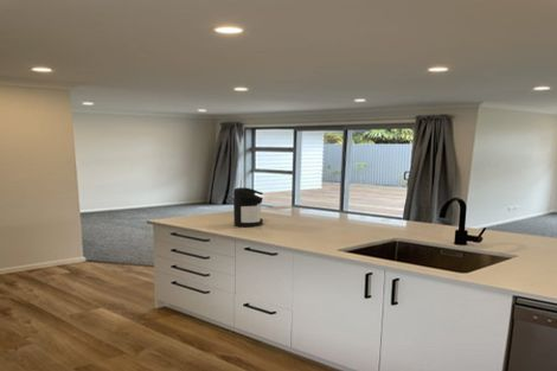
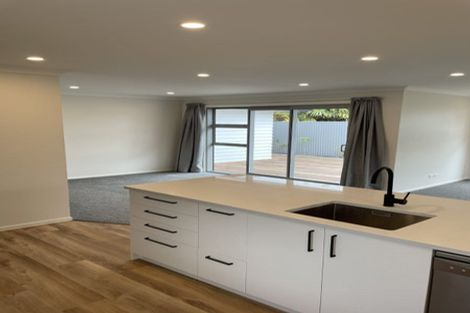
- coffee maker (249, 205)
